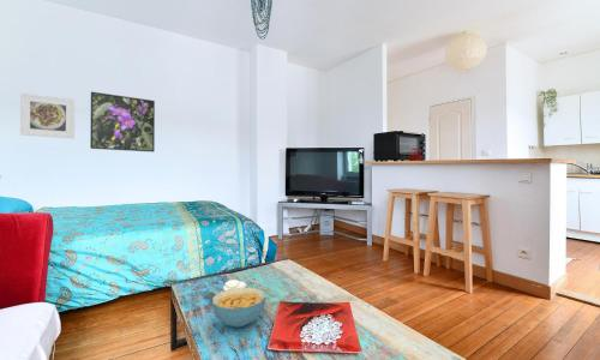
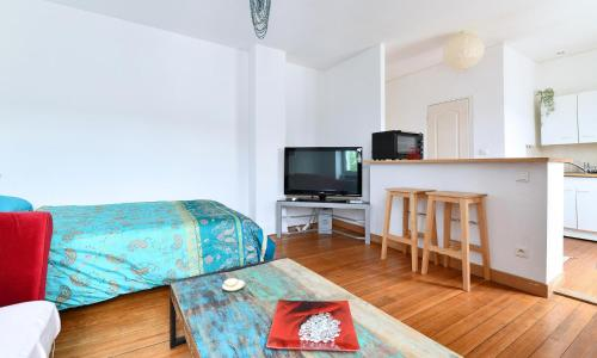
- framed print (48, 116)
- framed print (124, 122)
- cereal bowl (239, 310)
